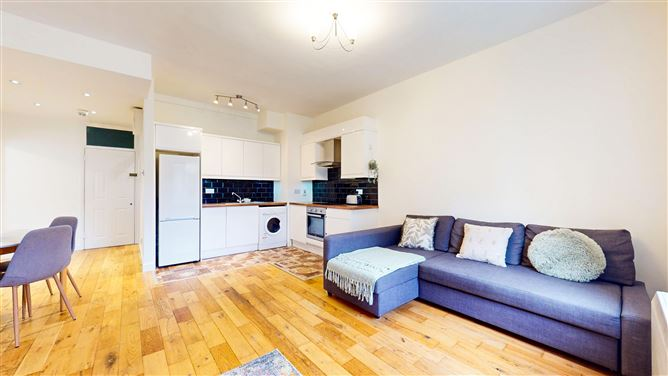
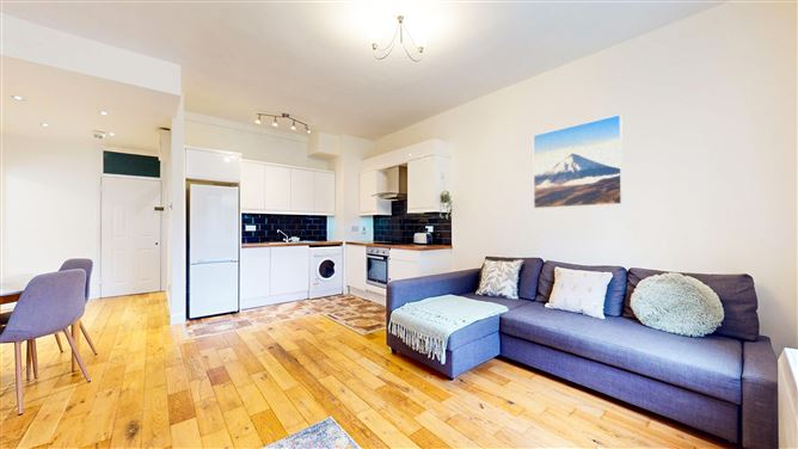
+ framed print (573, 166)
